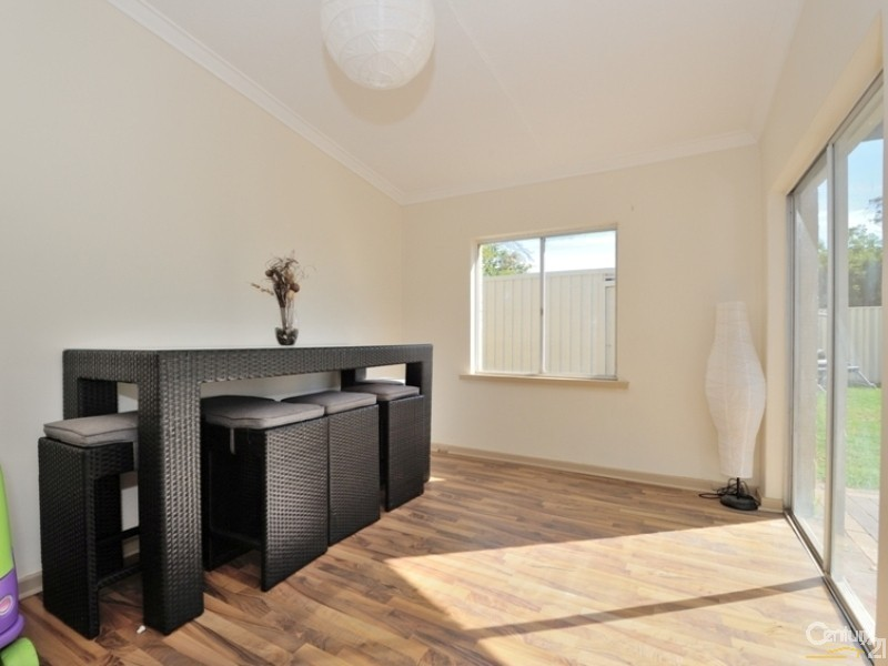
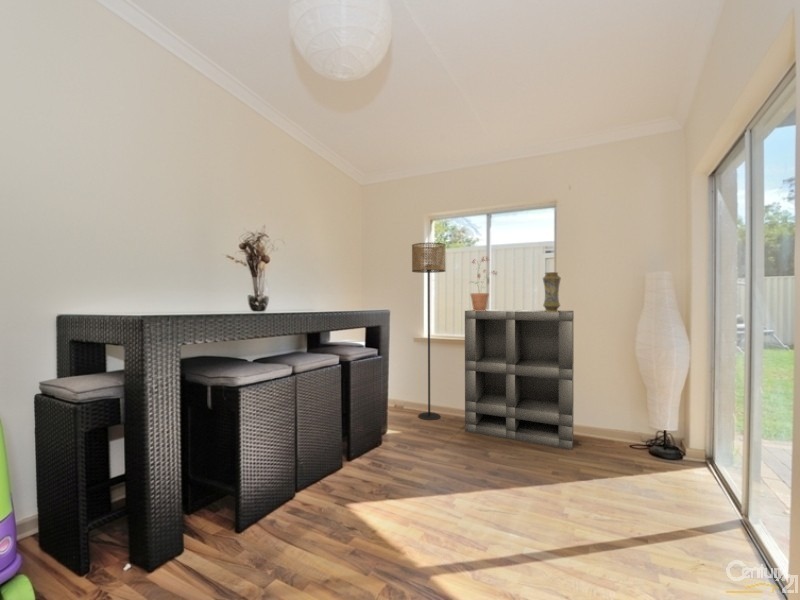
+ shelving unit (518, 372)
+ vase (551, 291)
+ potted plant (482, 283)
+ floor lamp (428, 331)
